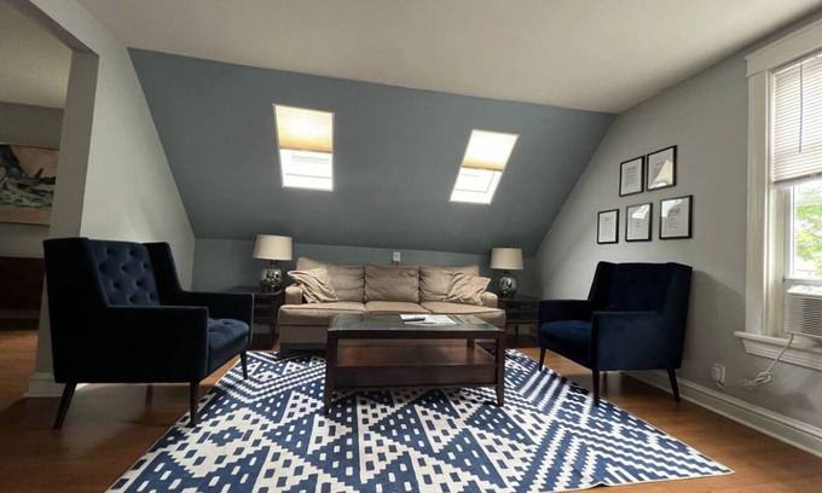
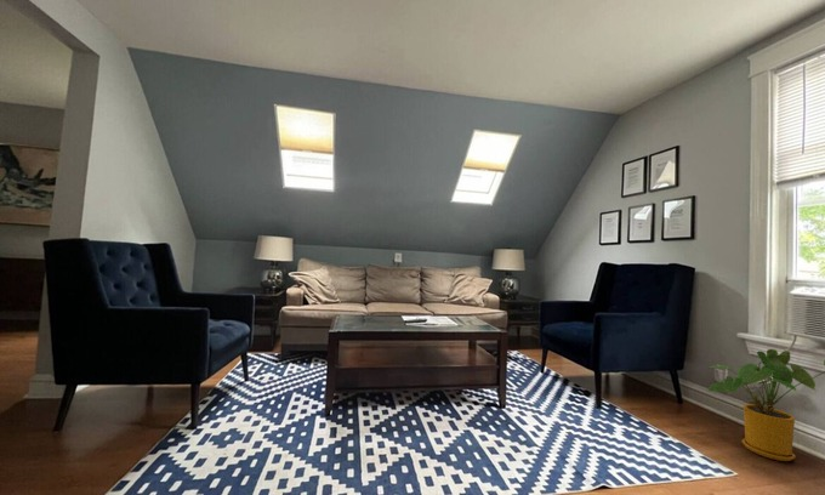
+ house plant (767, 399)
